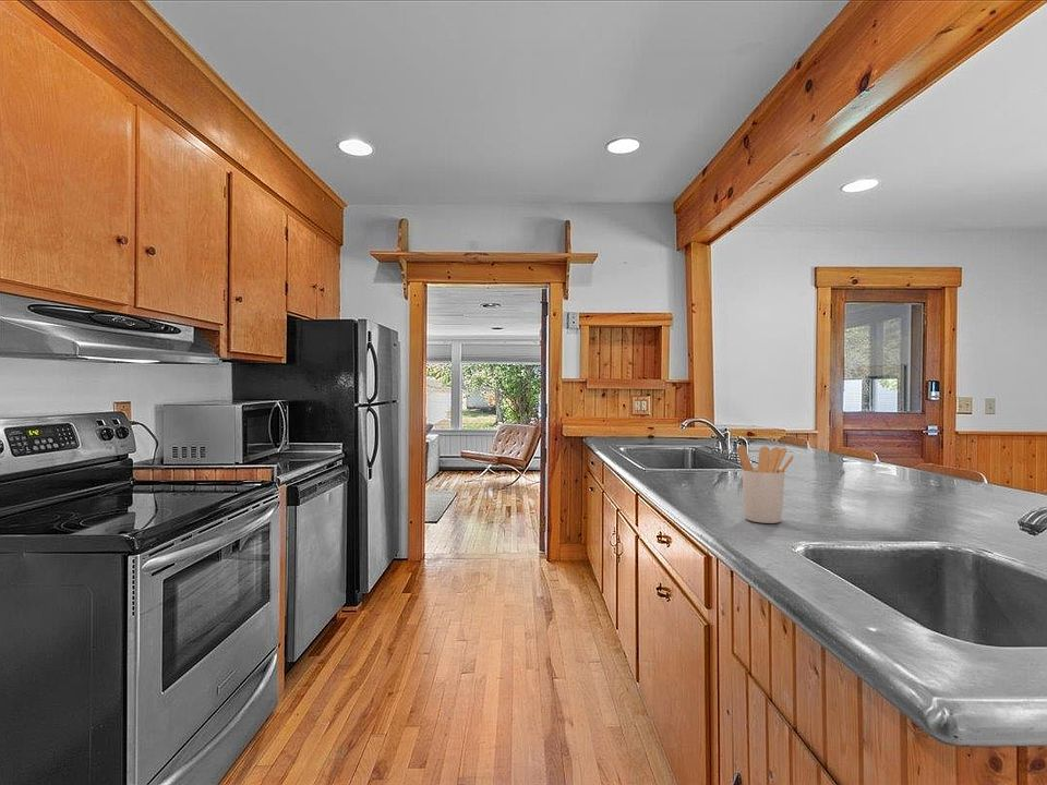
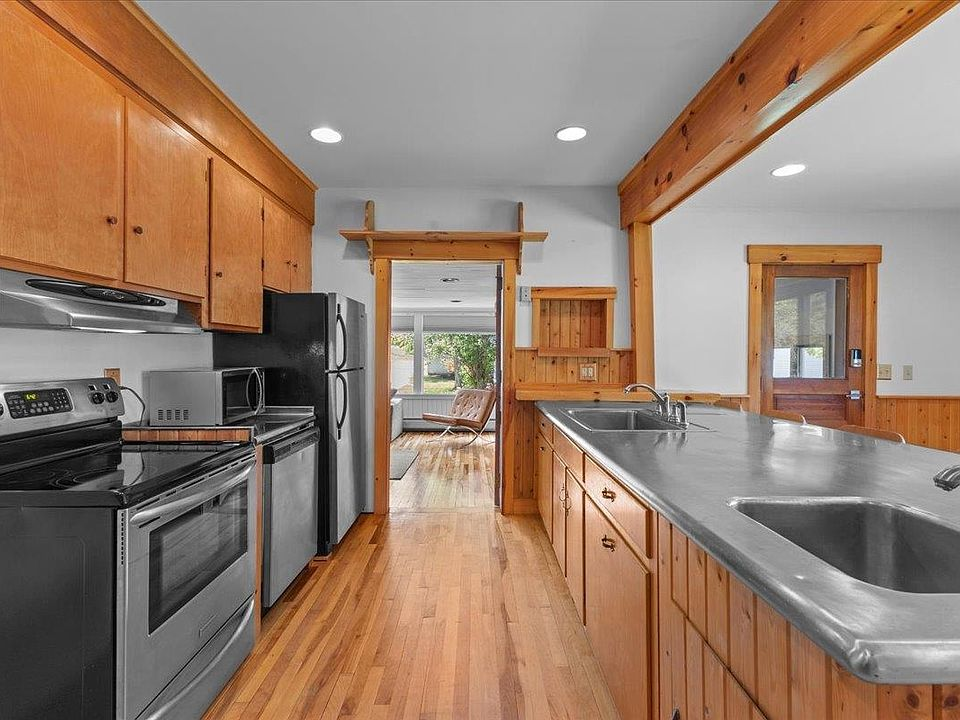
- utensil holder (766, 481)
